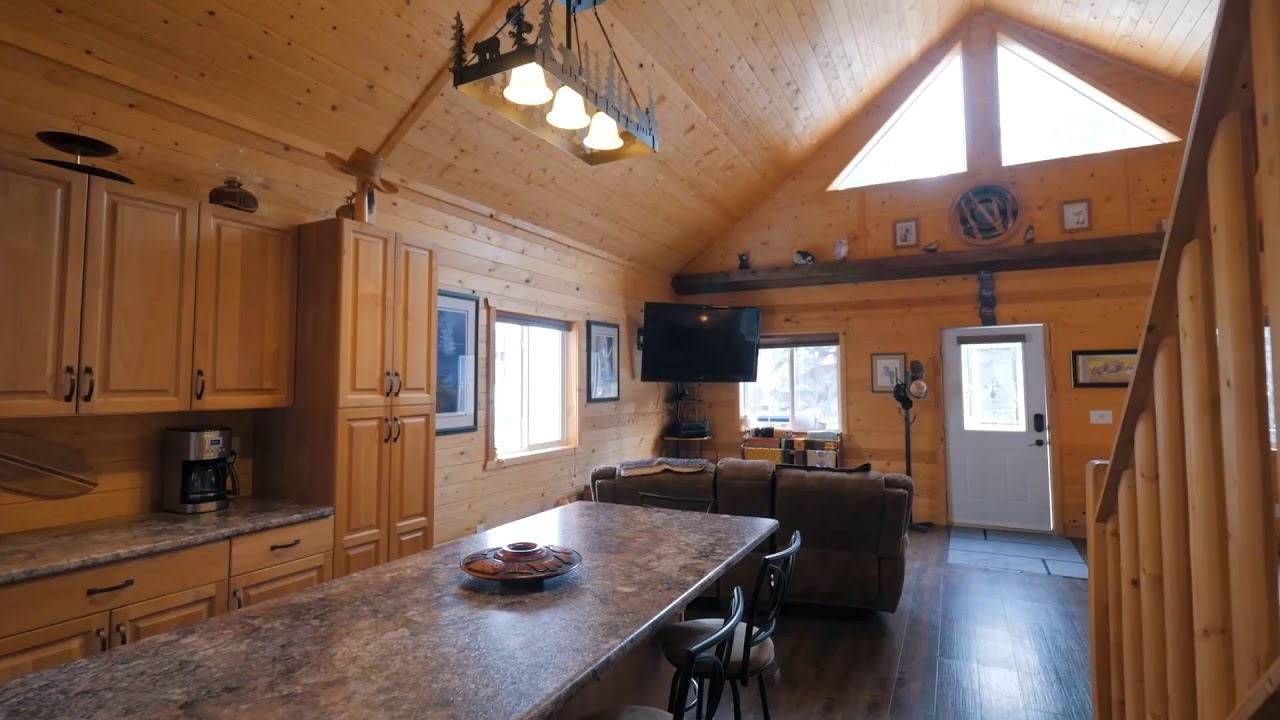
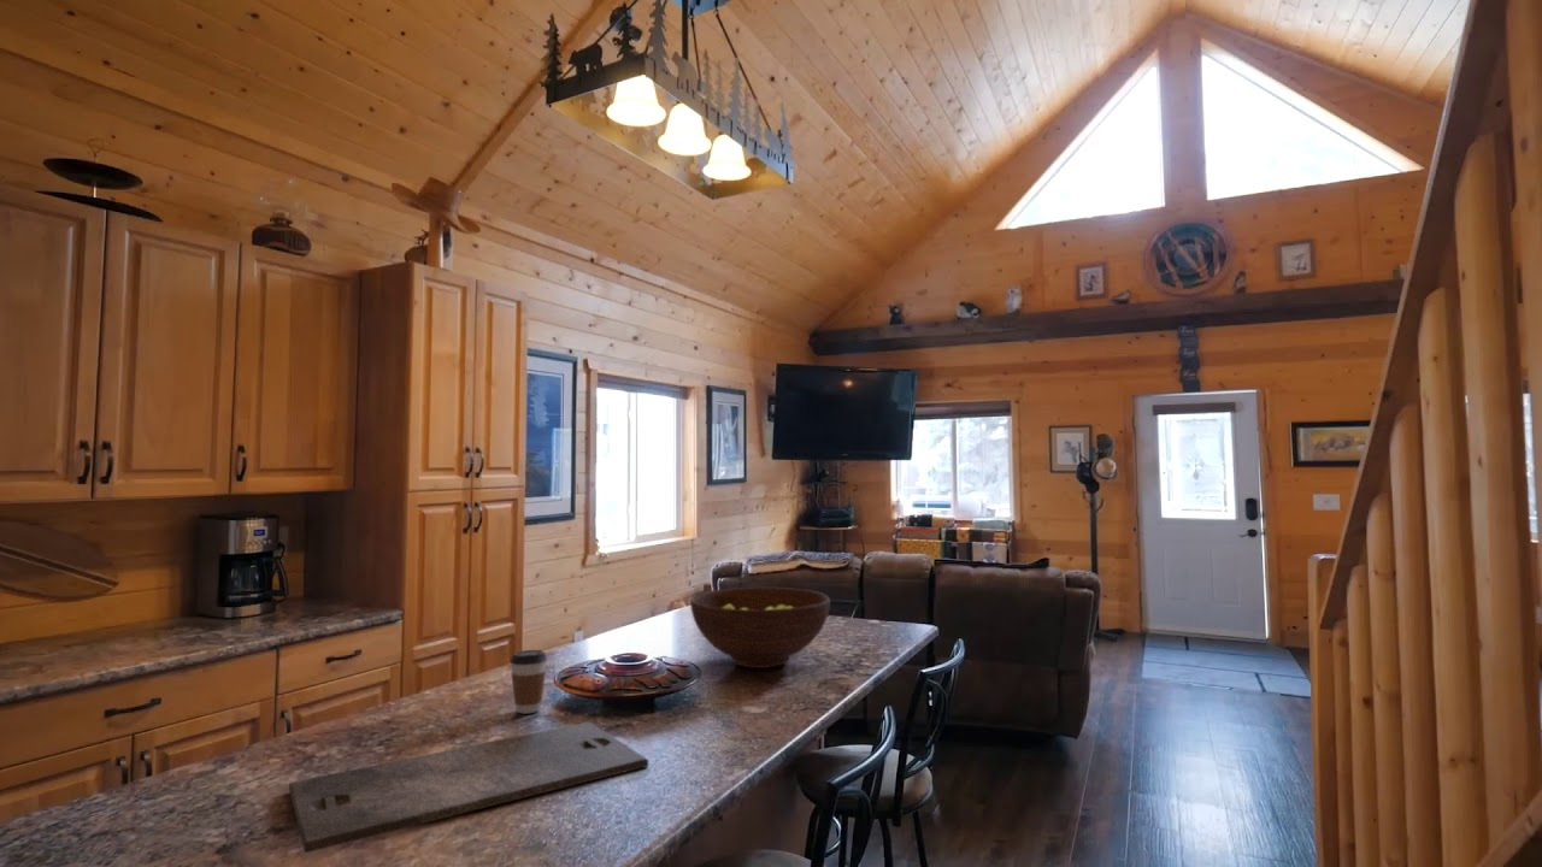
+ cutting board (475, 773)
+ coffee cup (528, 680)
+ fruit bowl (760, 630)
